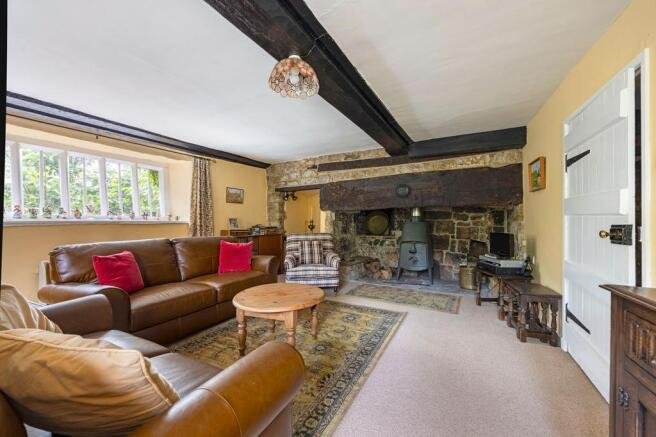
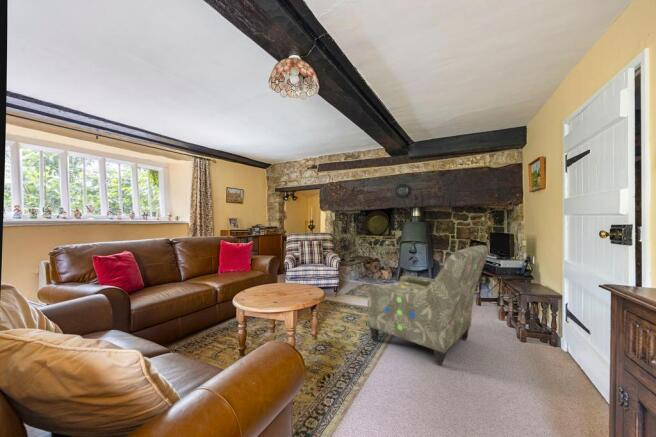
+ armchair (427, 293)
